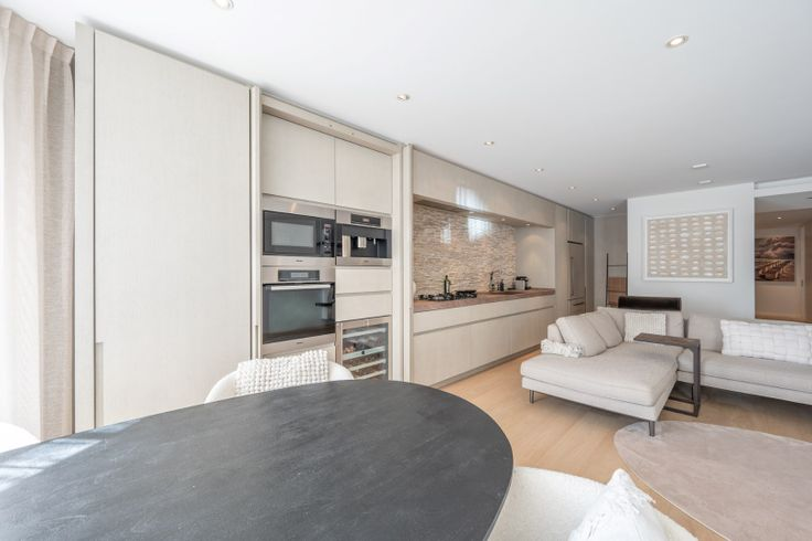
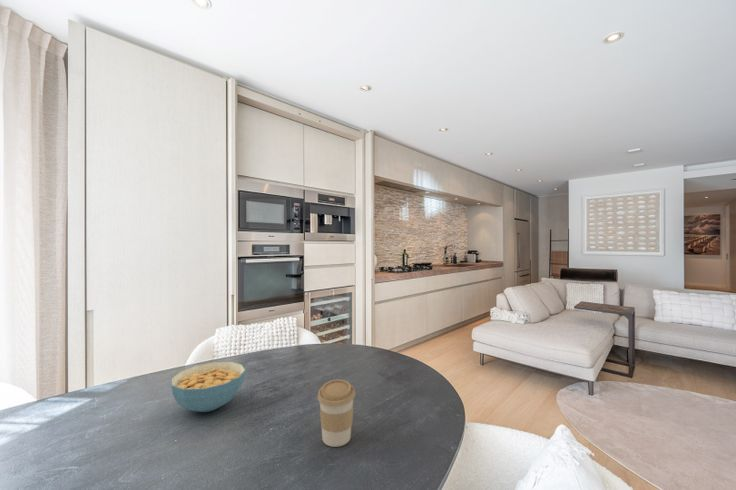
+ cereal bowl (209, 390)
+ coffee cup (336, 411)
